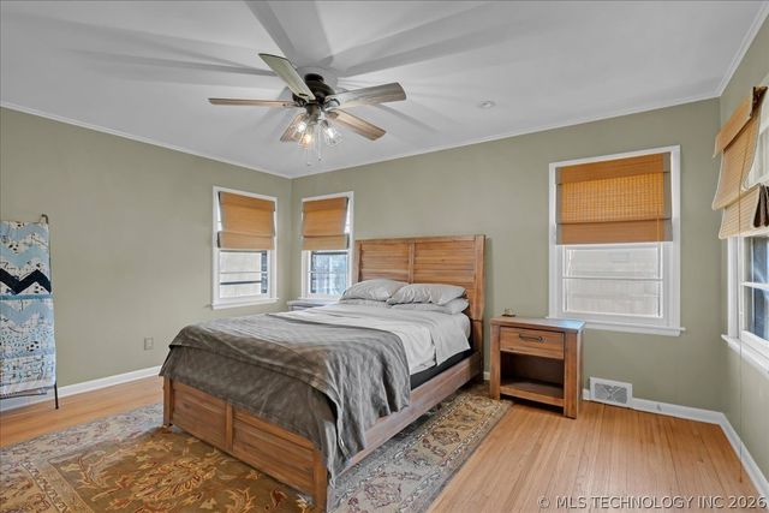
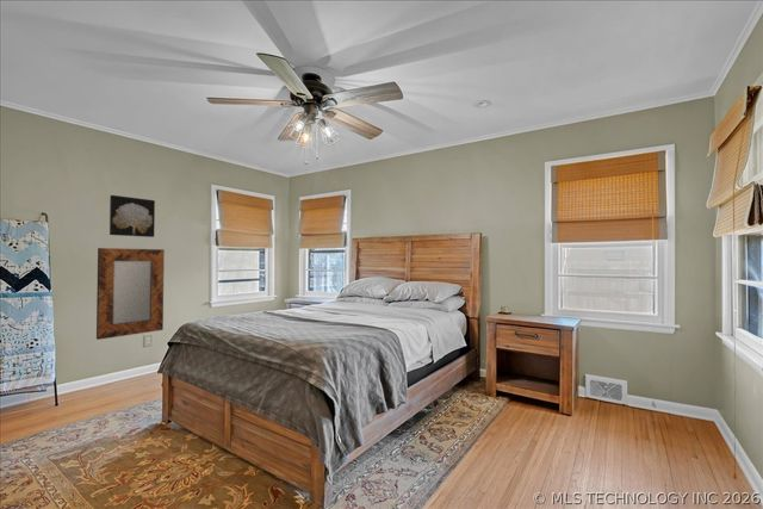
+ wall art (132, 217)
+ home mirror (132, 291)
